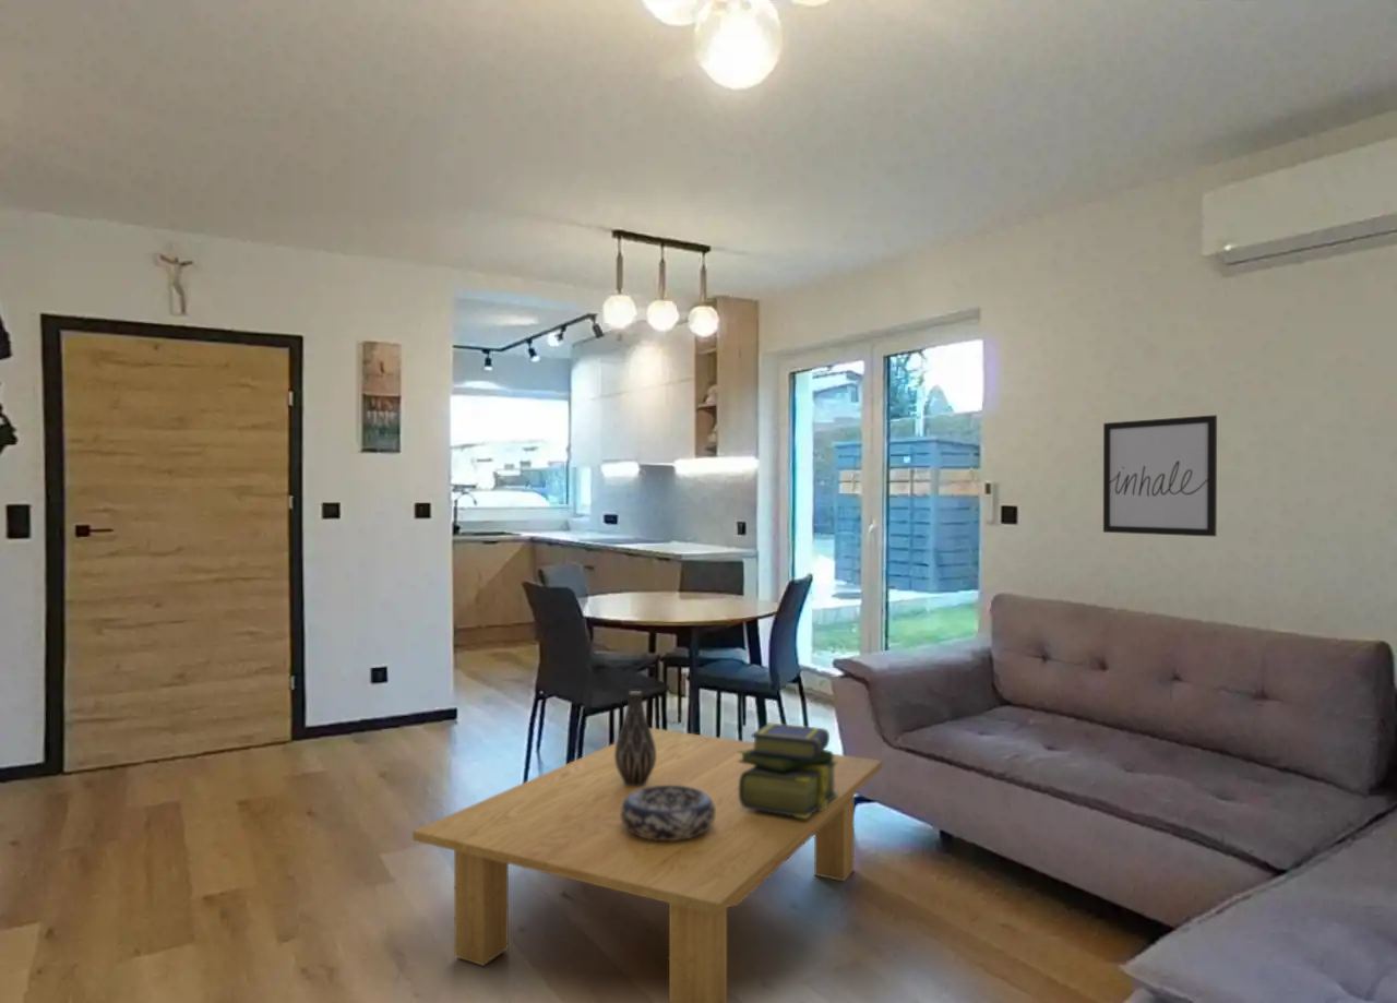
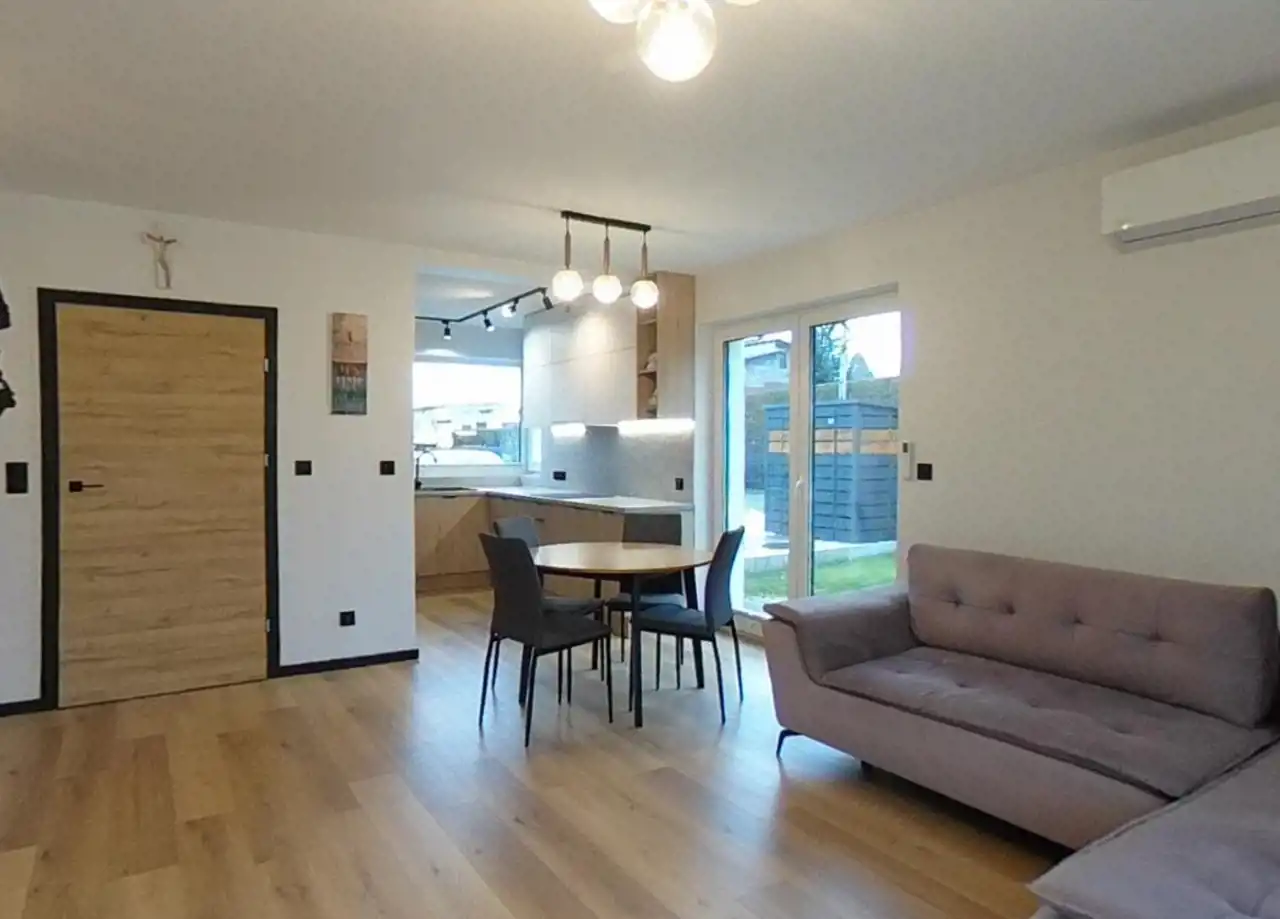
- decorative bowl (668, 811)
- wall art (1157, 476)
- coffee table (674, 850)
- vase (635, 737)
- stack of books (788, 763)
